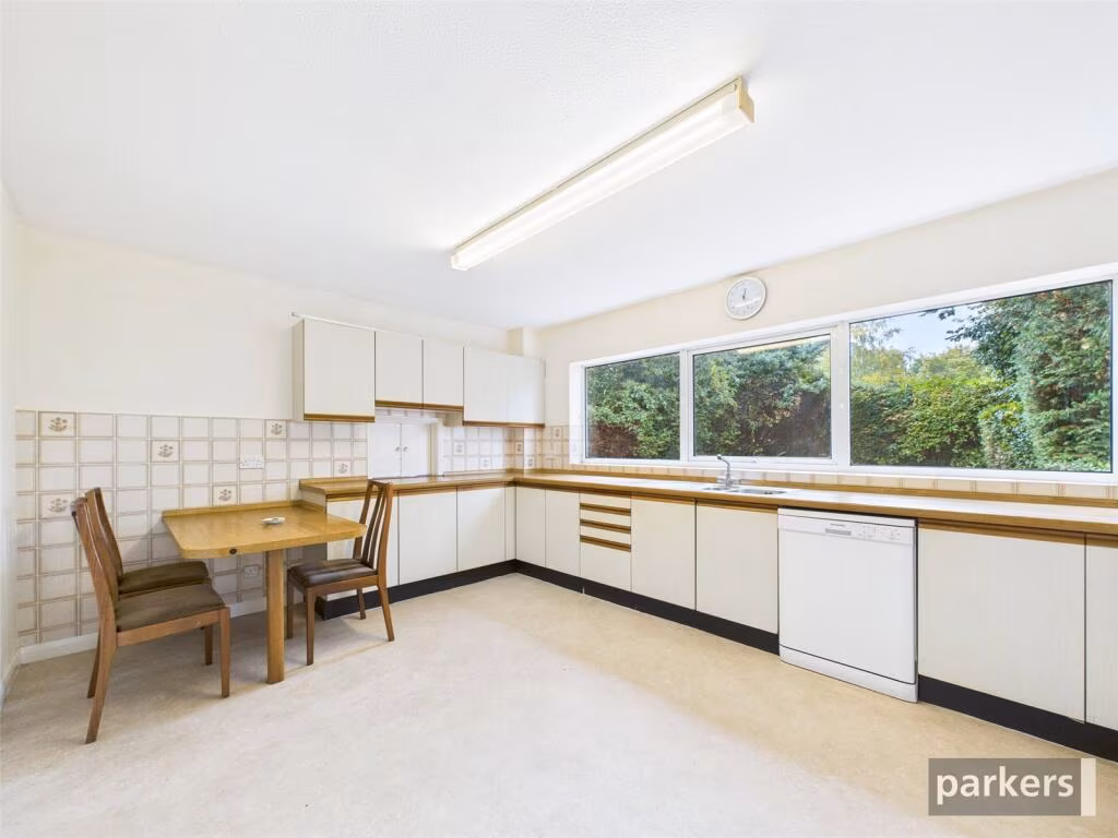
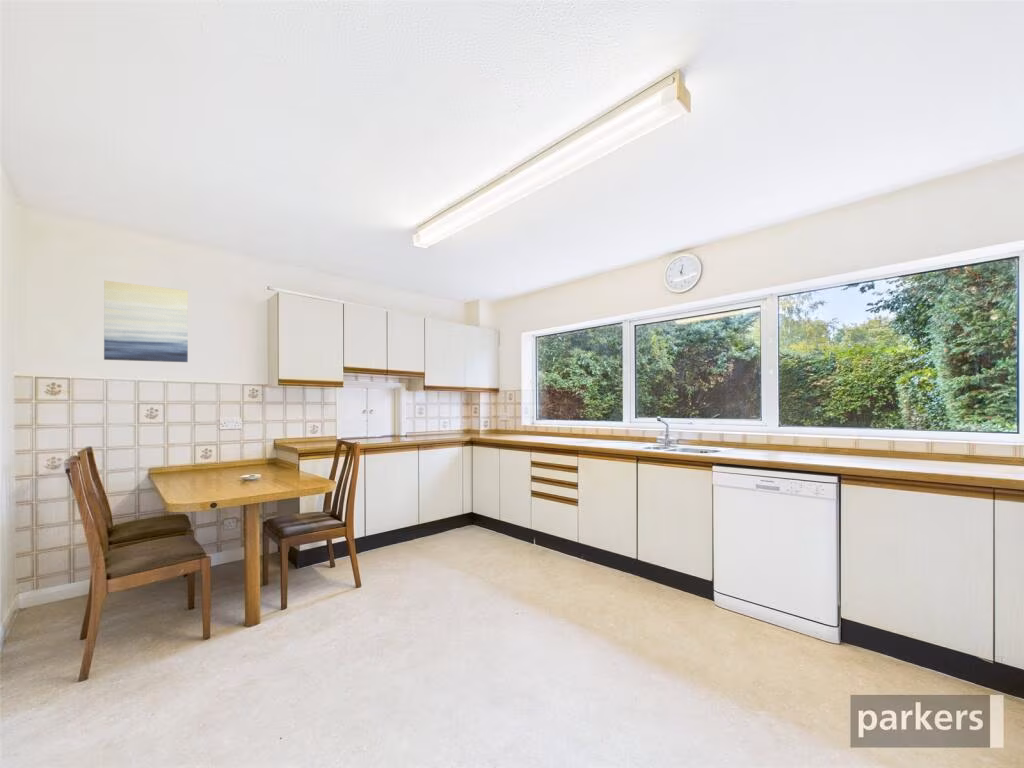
+ wall art (147, 323)
